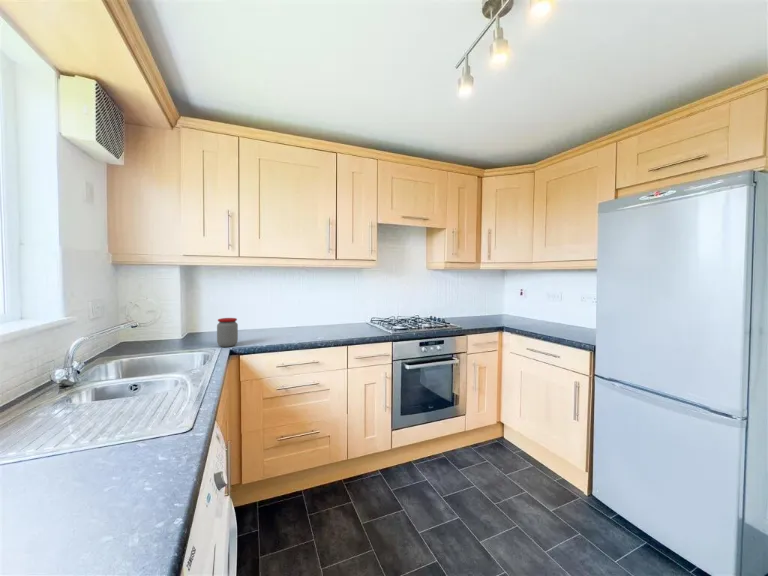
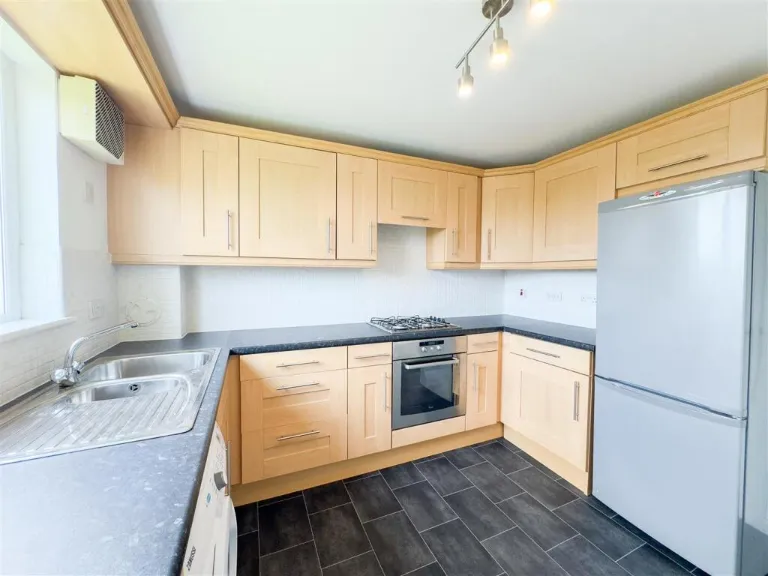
- jar (227, 331)
